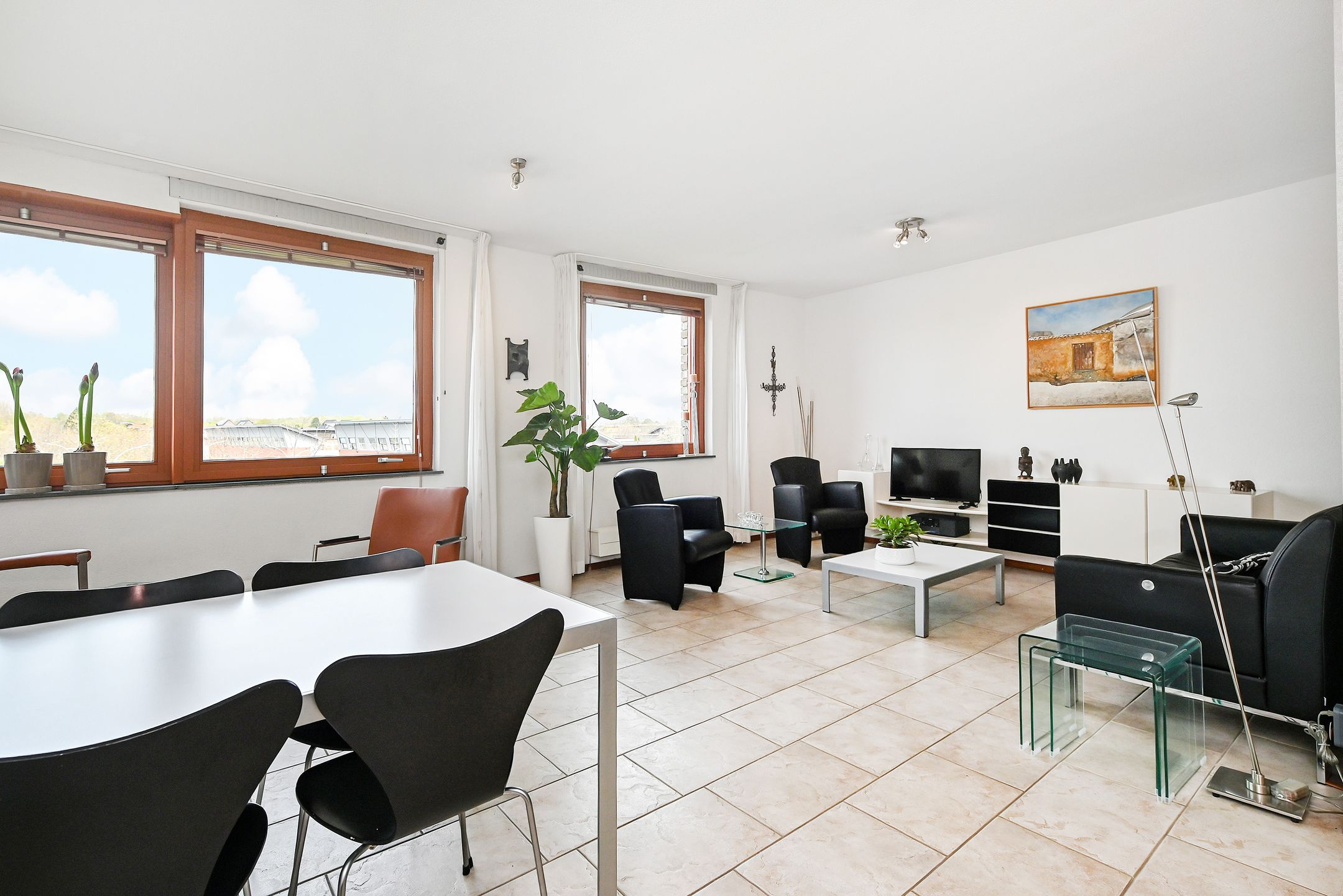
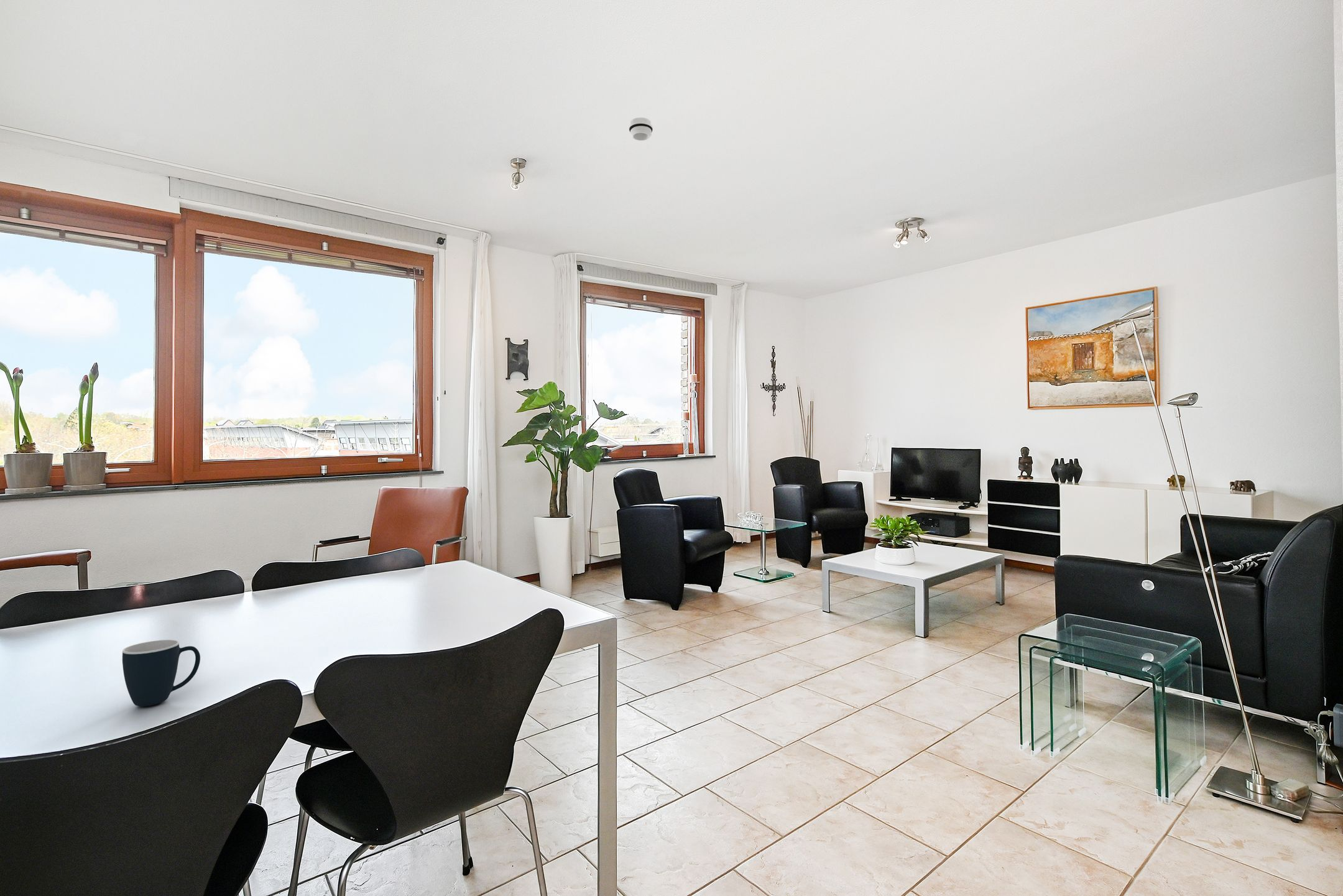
+ smoke detector (640, 129)
+ mug (162, 672)
